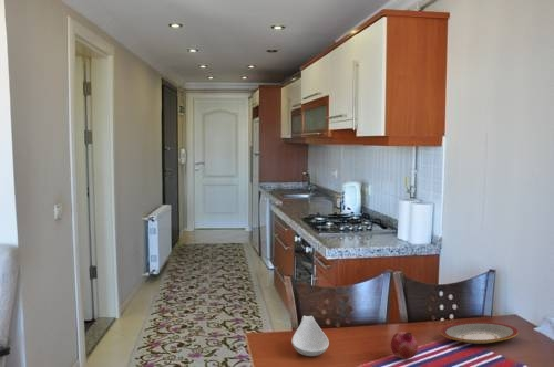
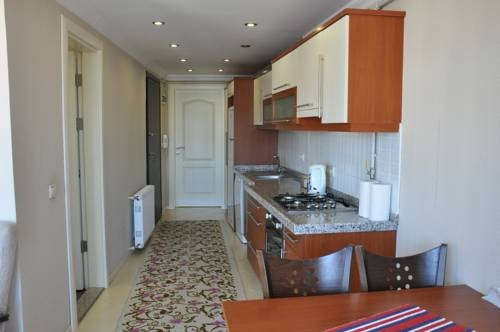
- spoon rest (308, 334)
- fruit (403, 343)
- plate (479, 334)
